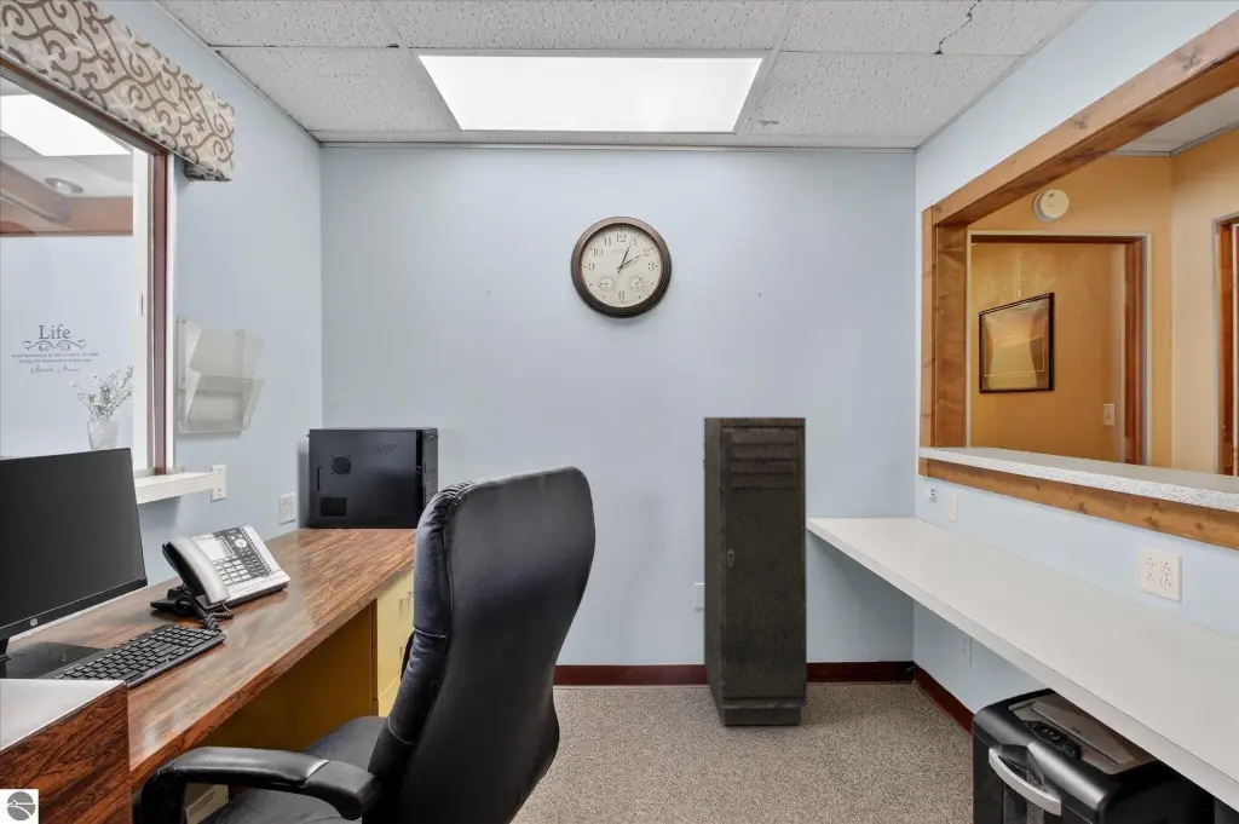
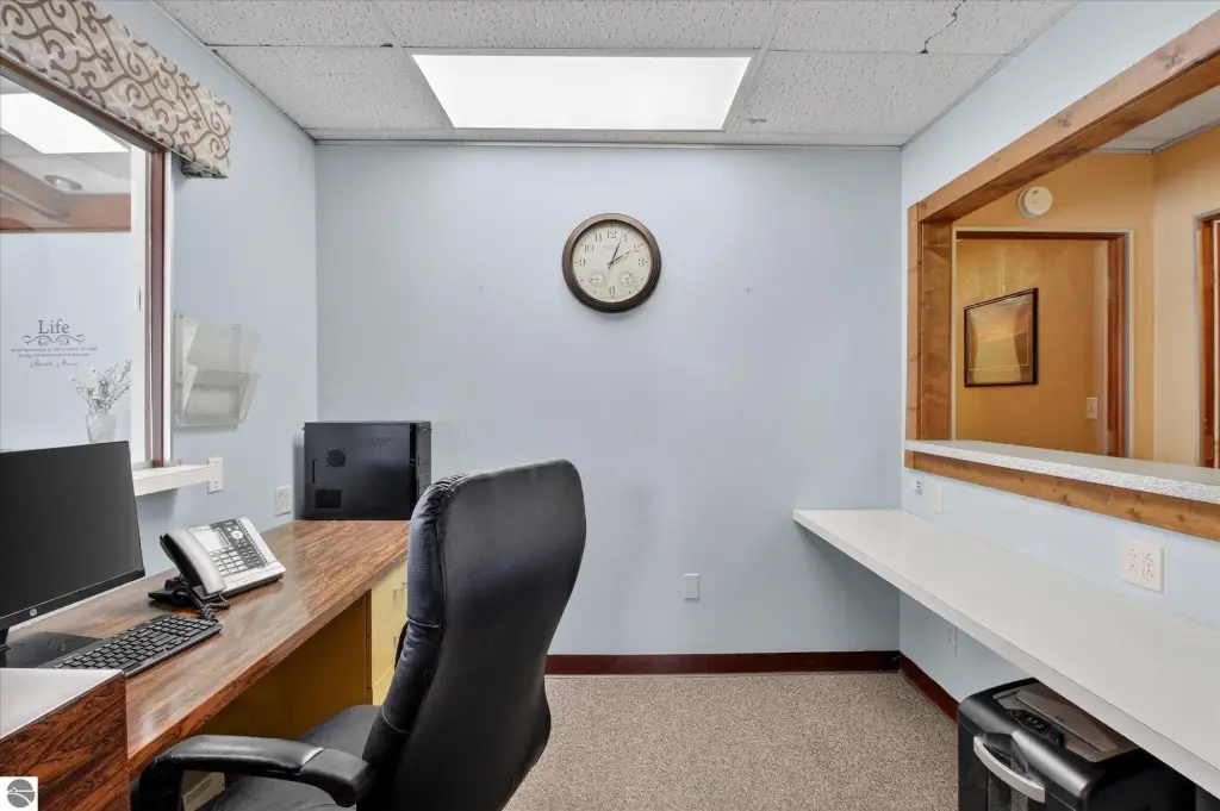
- storage cabinet (750, 559)
